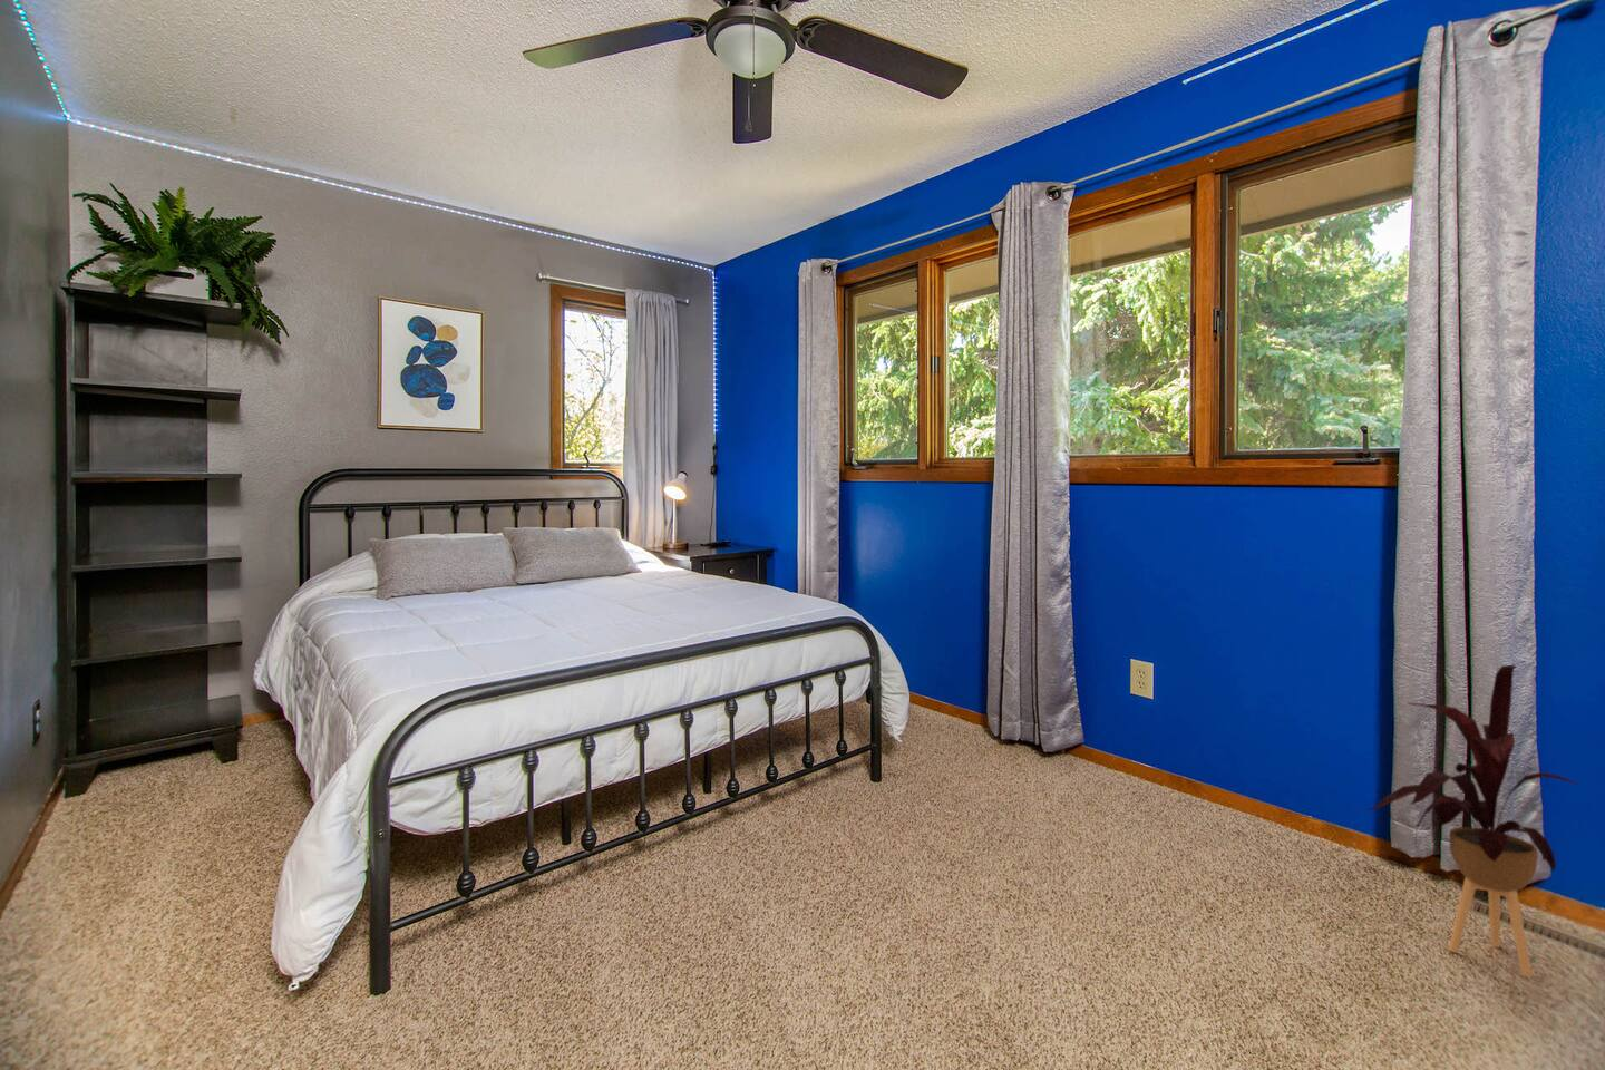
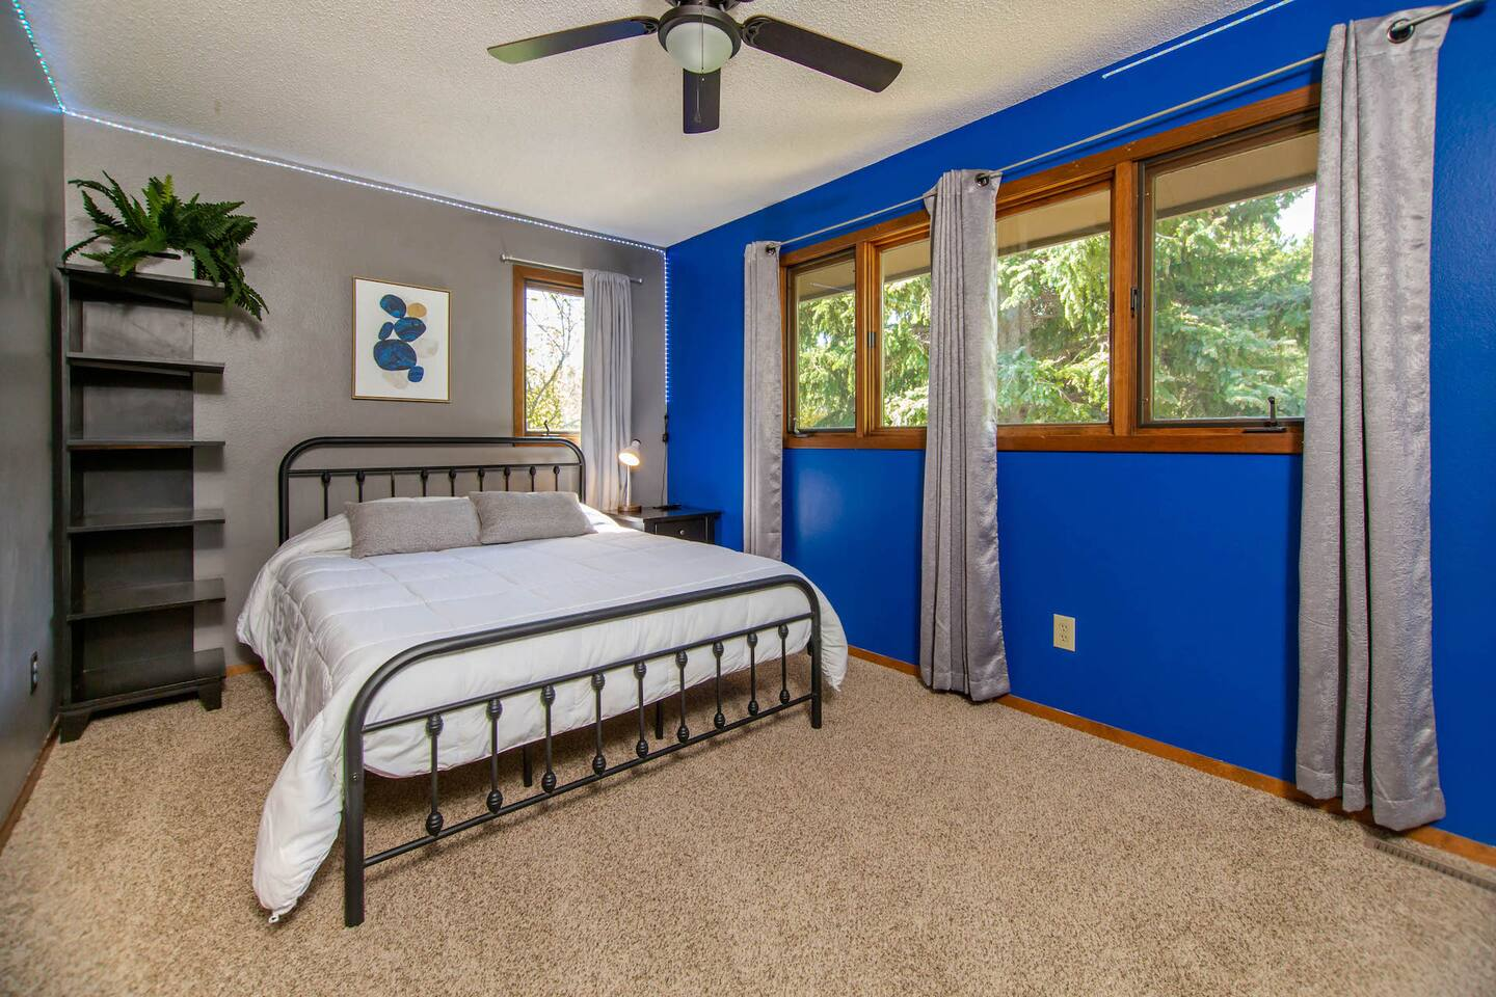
- house plant (1469, 805)
